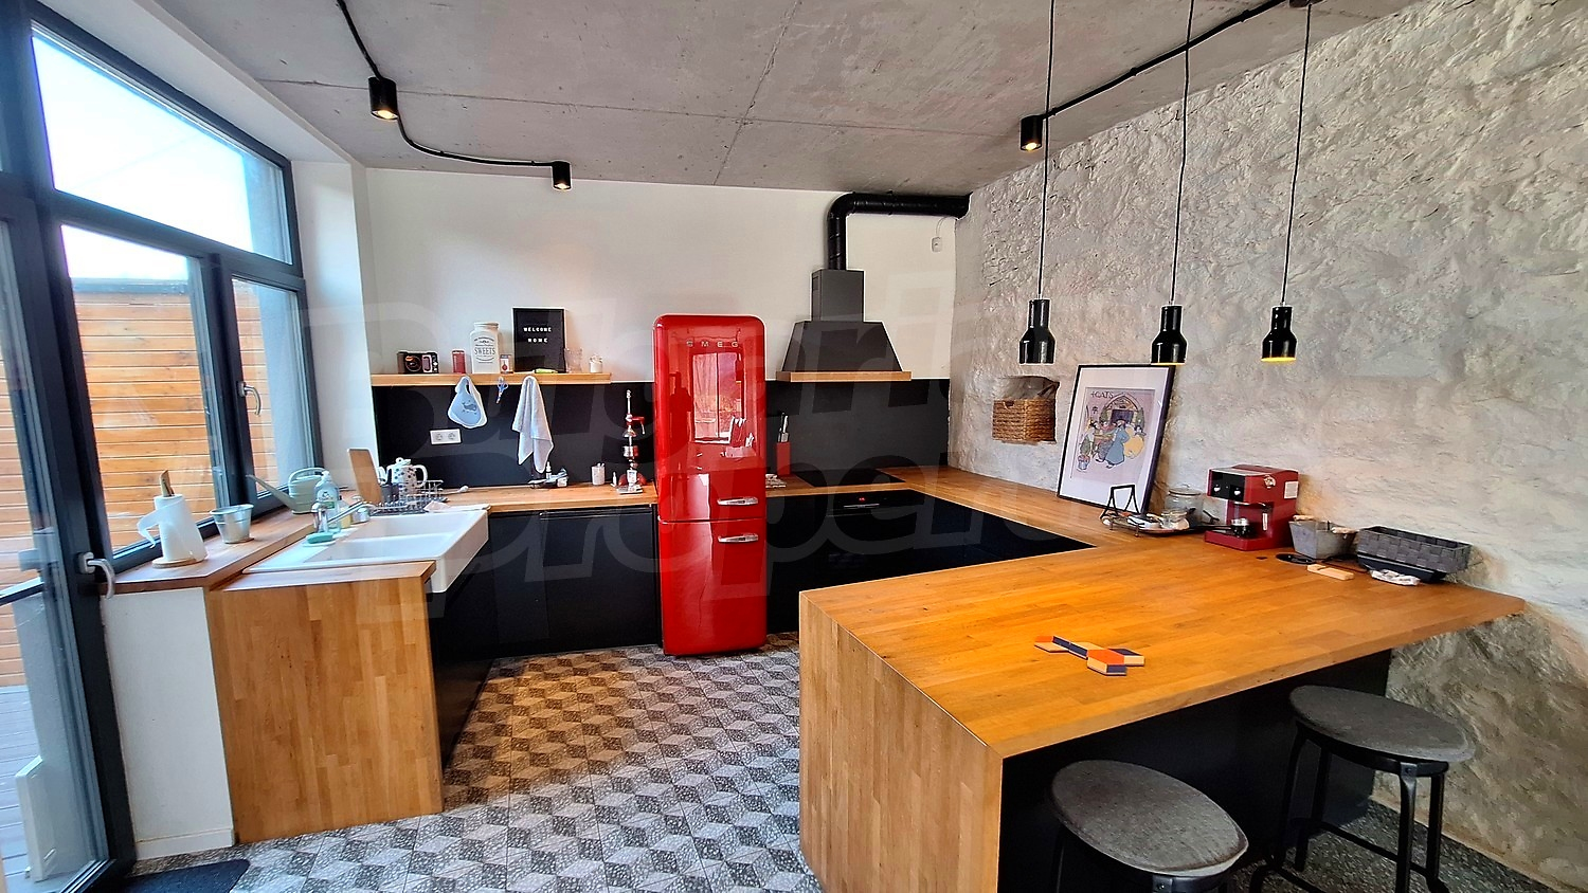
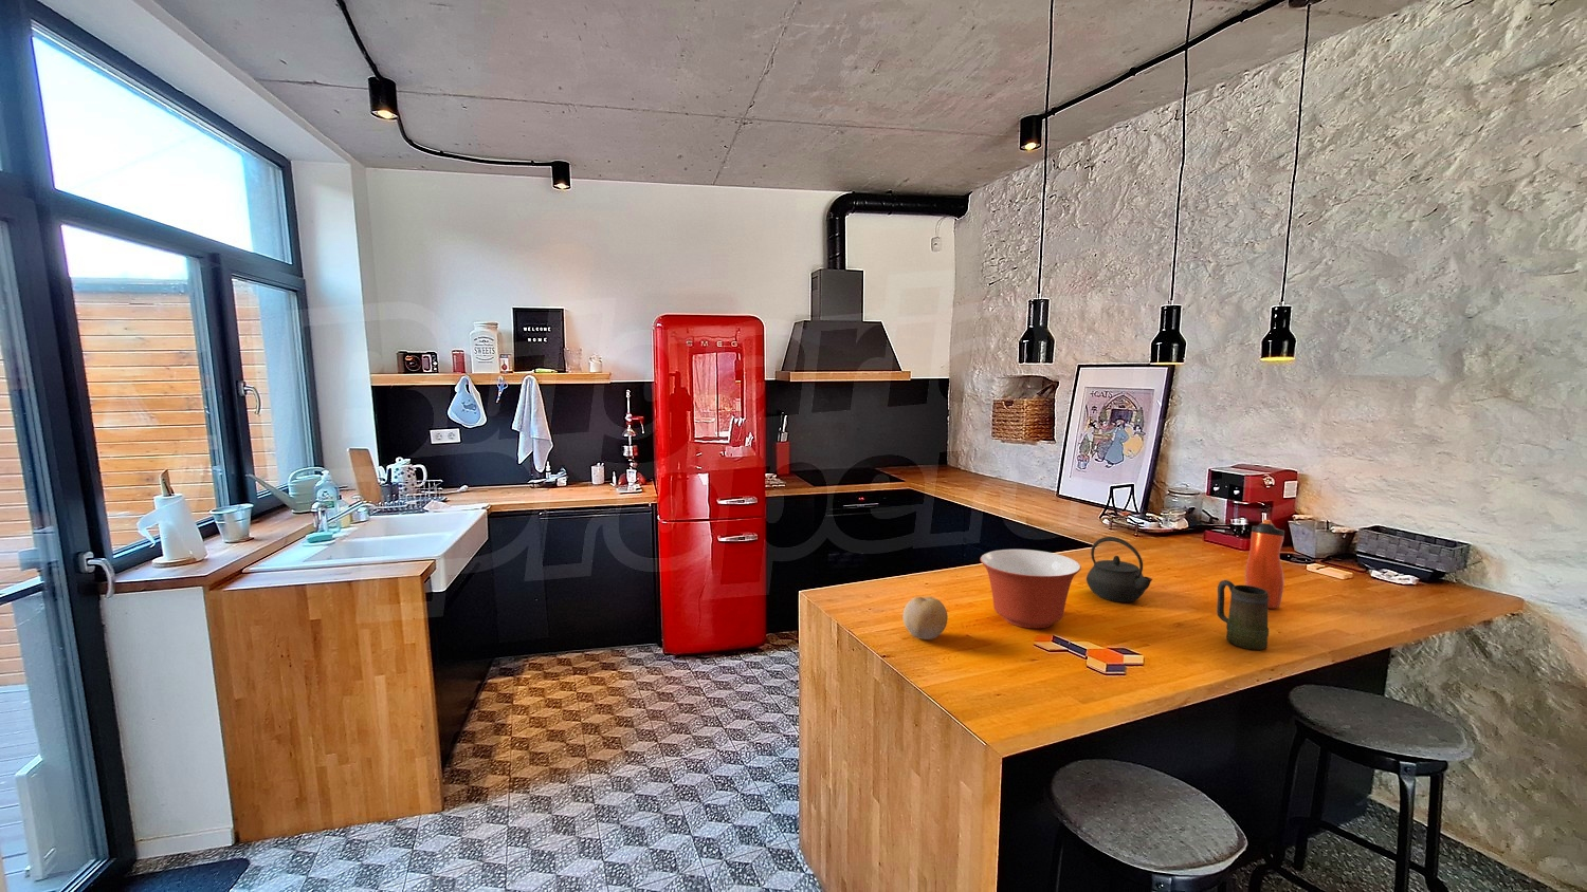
+ mixing bowl (1028, 589)
+ mug (1241, 613)
+ fruit (924, 618)
+ water bottle (1265, 561)
+ kettle (1119, 569)
